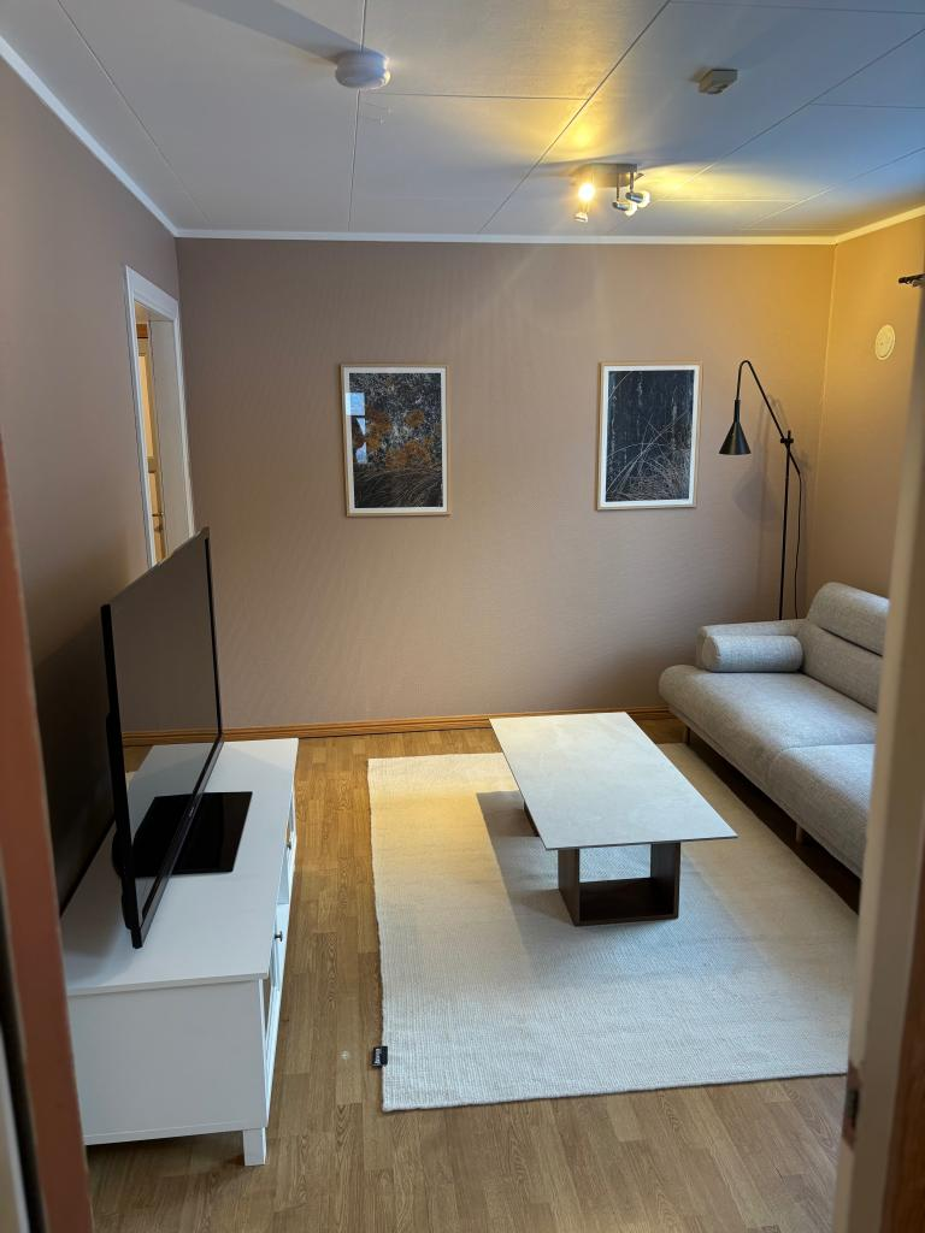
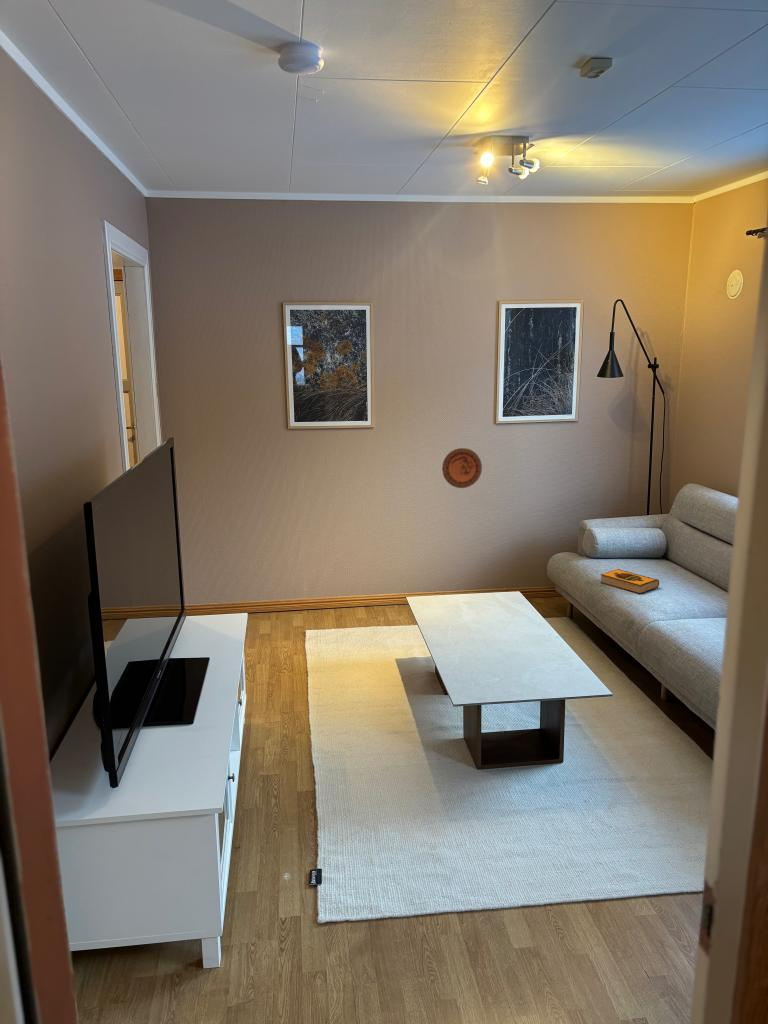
+ decorative plate (461, 468)
+ hardback book (629, 580)
